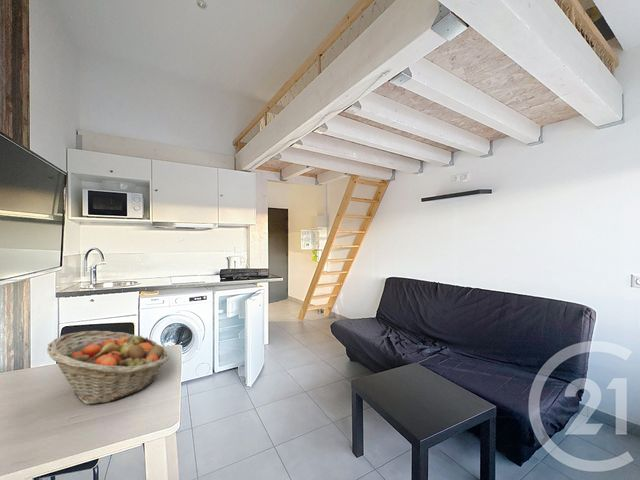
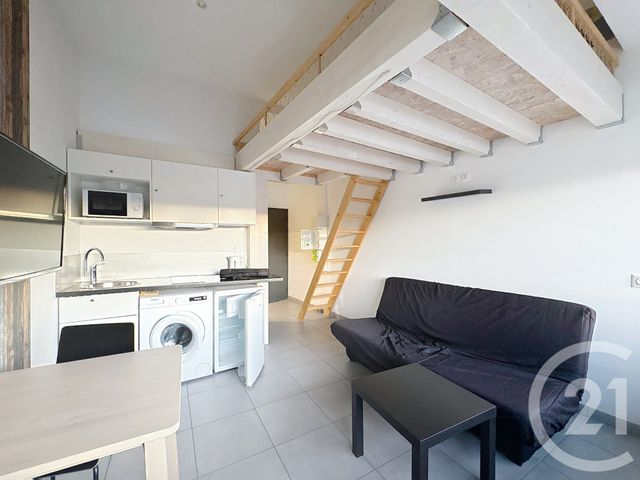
- fruit basket (113, 357)
